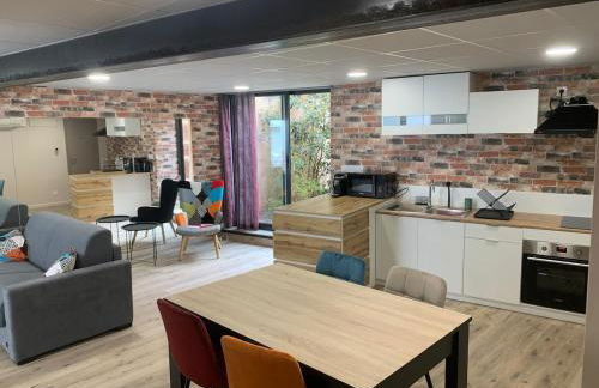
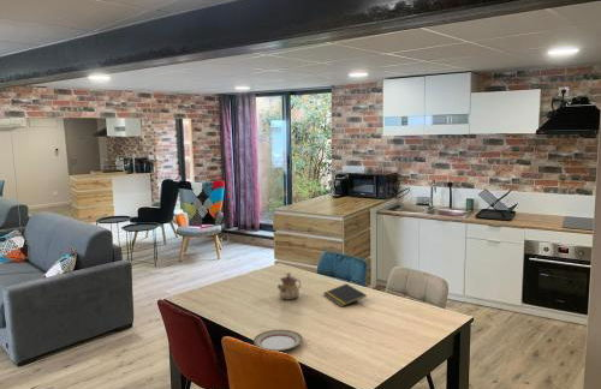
+ plate (278, 341)
+ teapot (290, 283)
+ notepad (344, 294)
